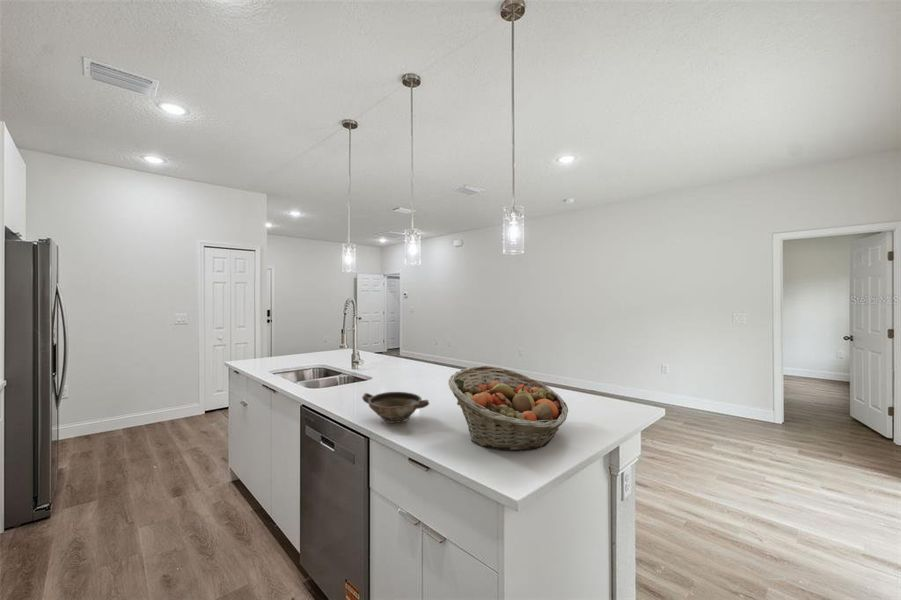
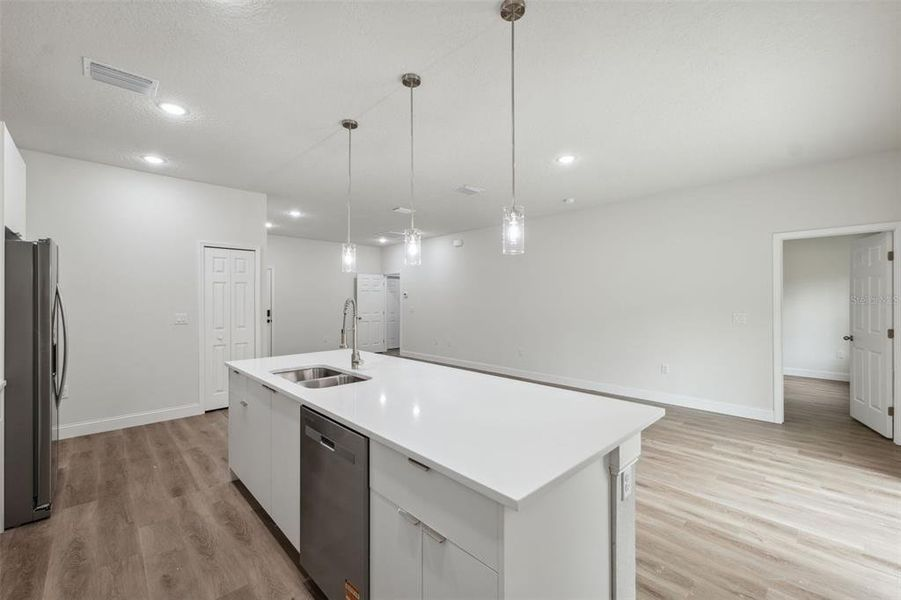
- bowl (395, 407)
- fruit basket (508, 403)
